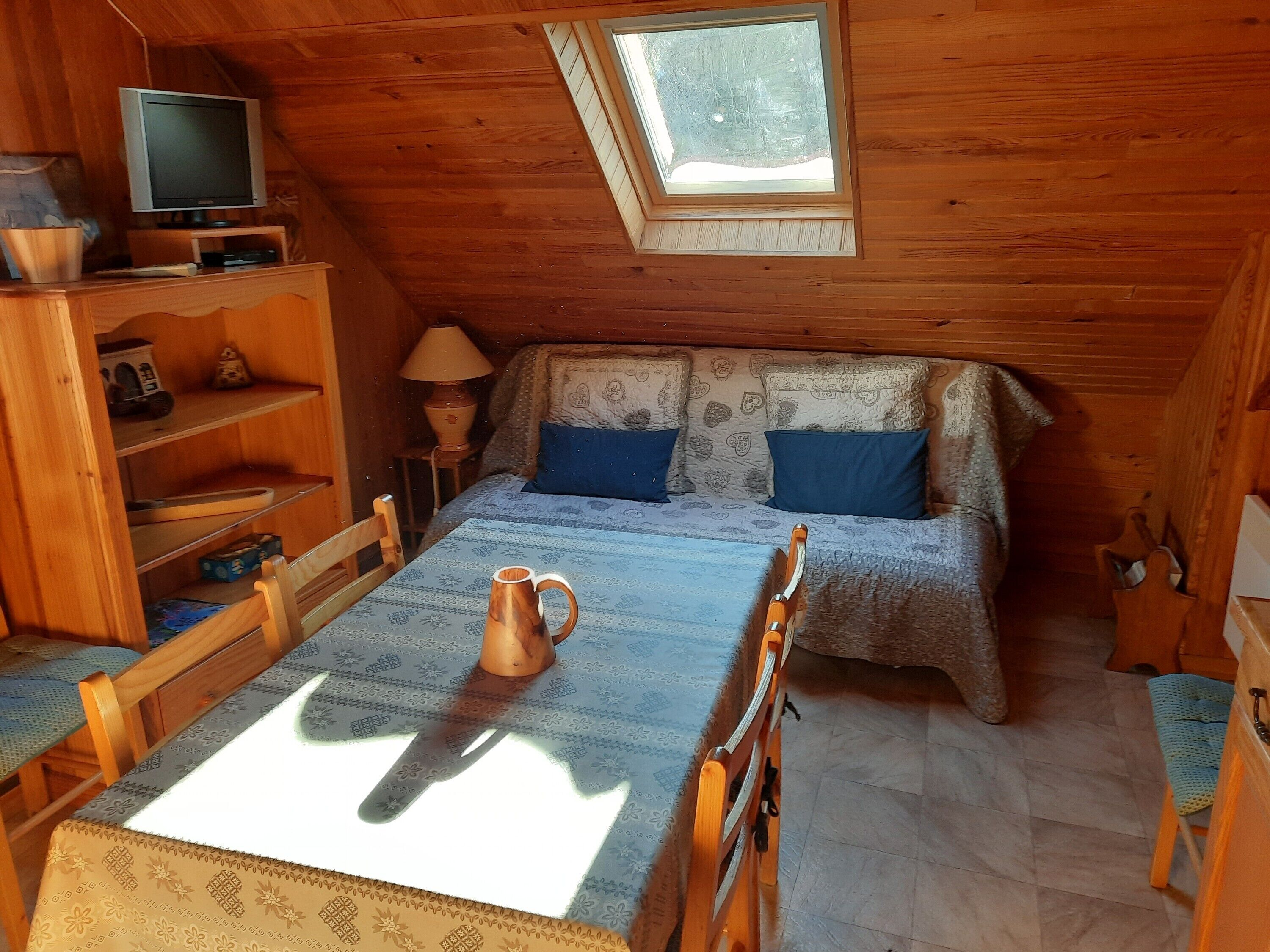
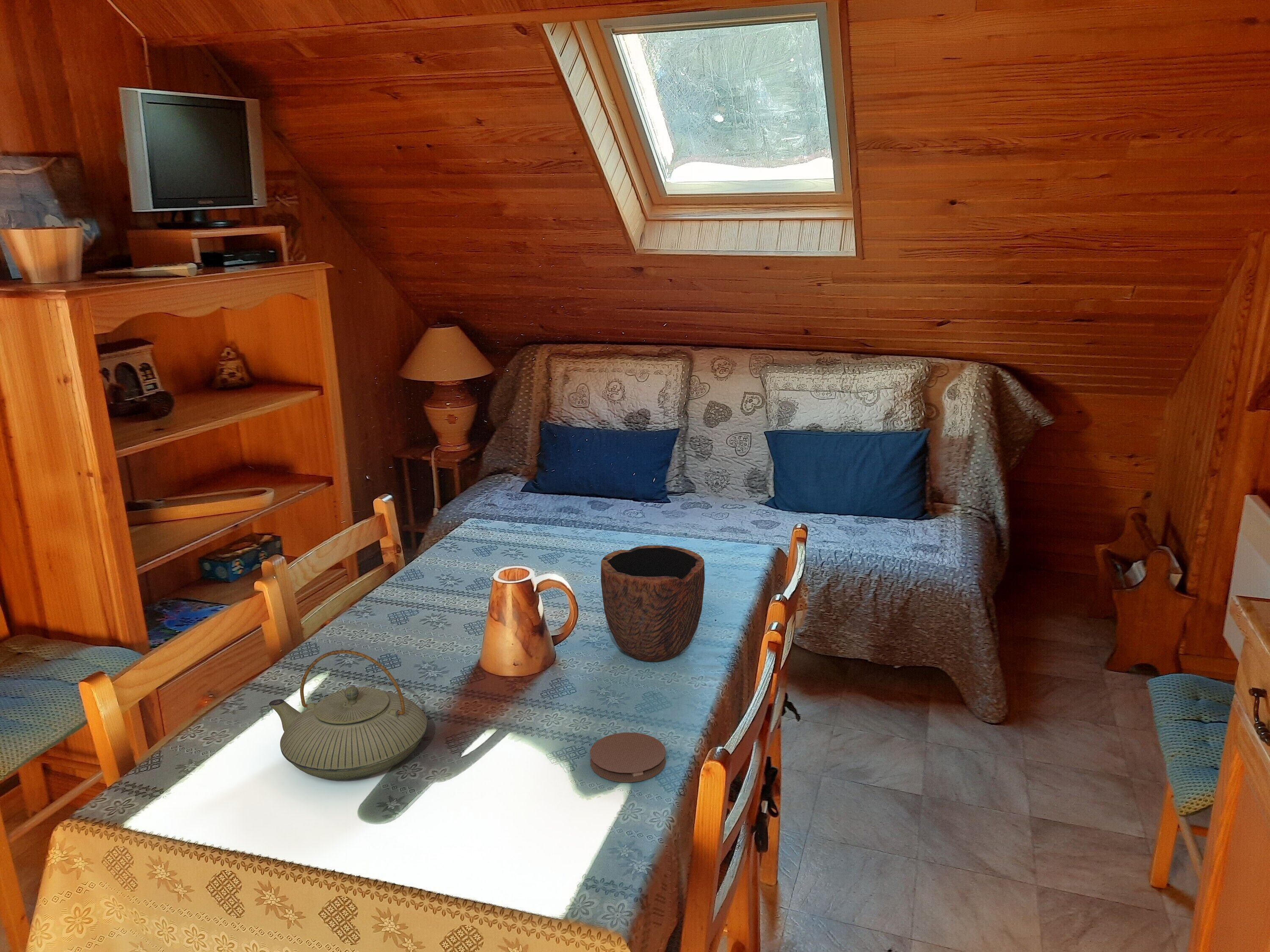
+ teapot (343, 702)
+ coaster (628, 756)
+ bowl (653, 606)
